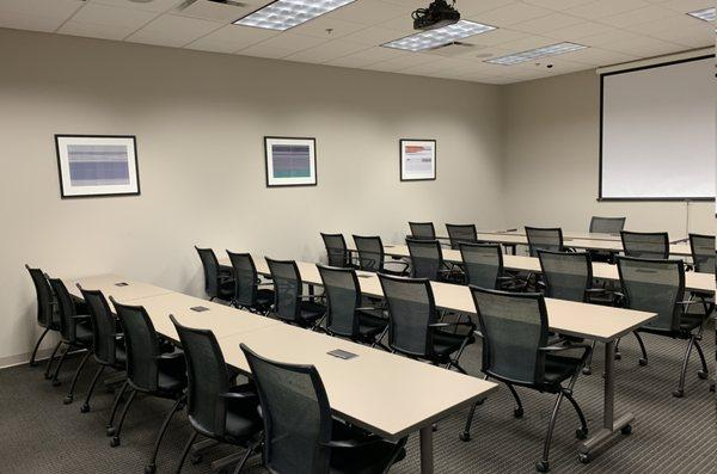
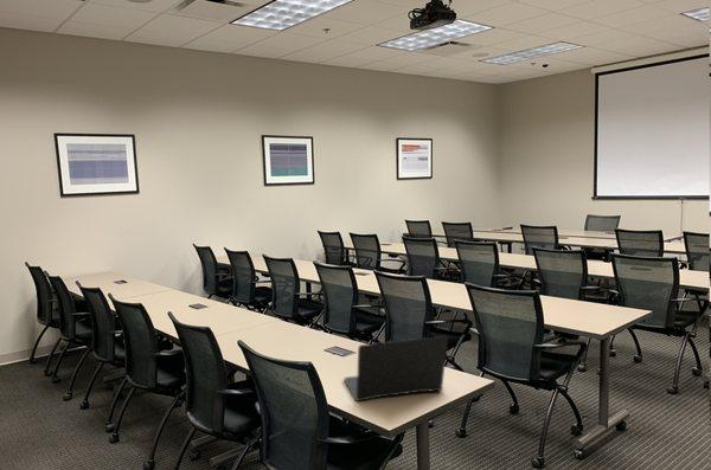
+ laptop (392, 359)
